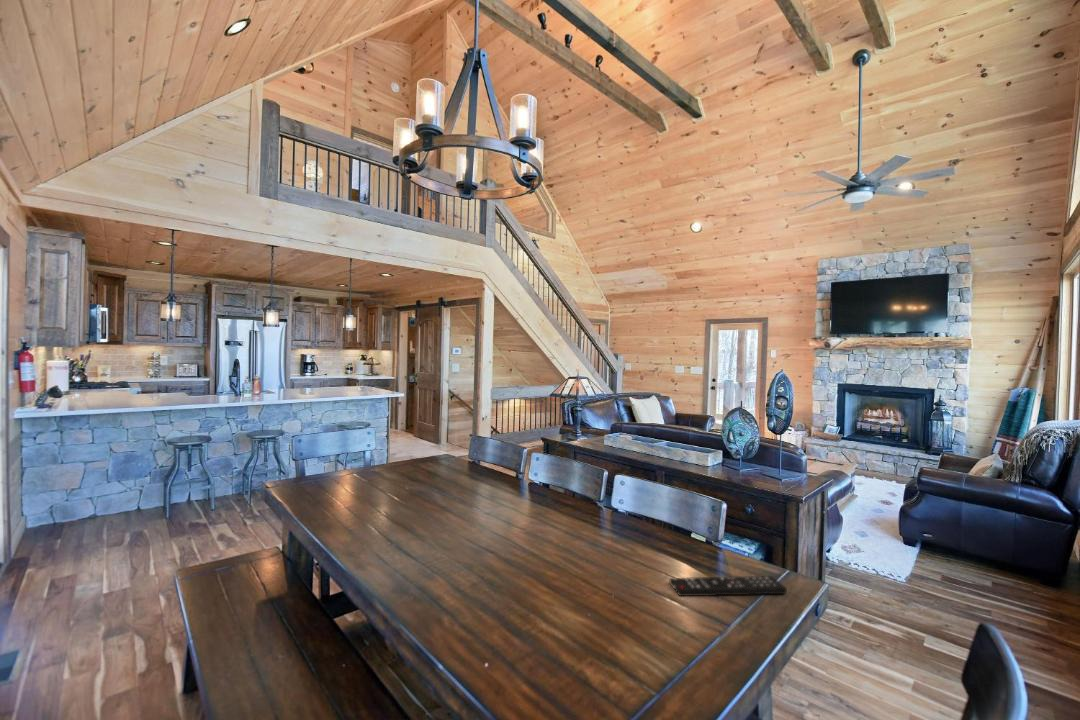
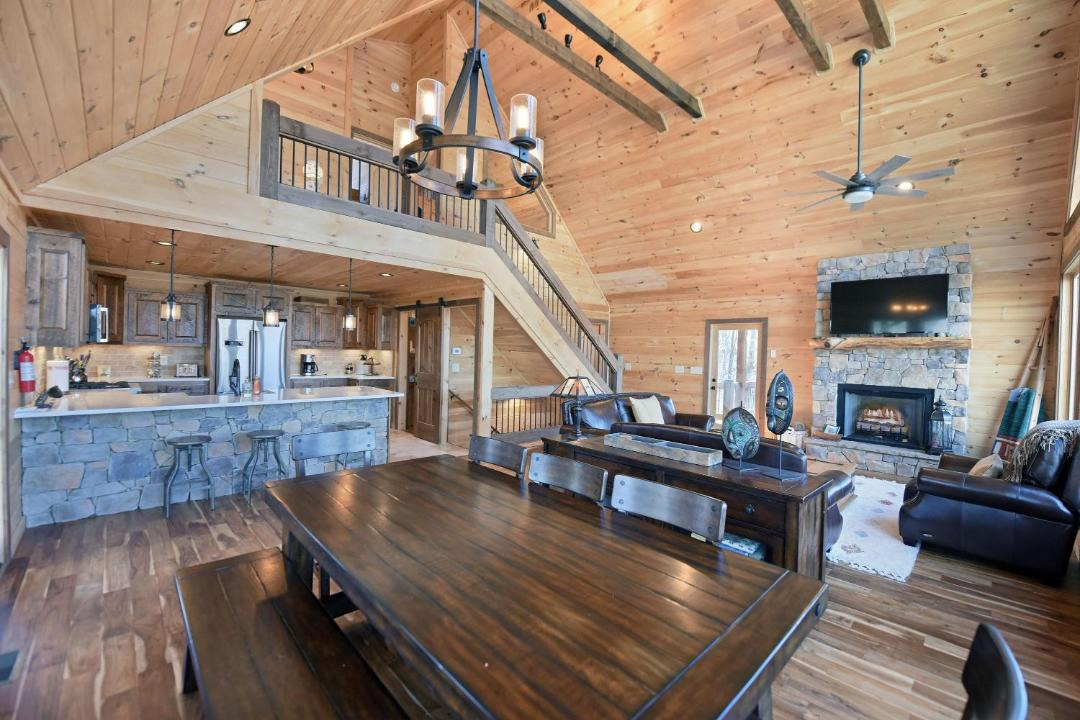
- remote control (726, 584)
